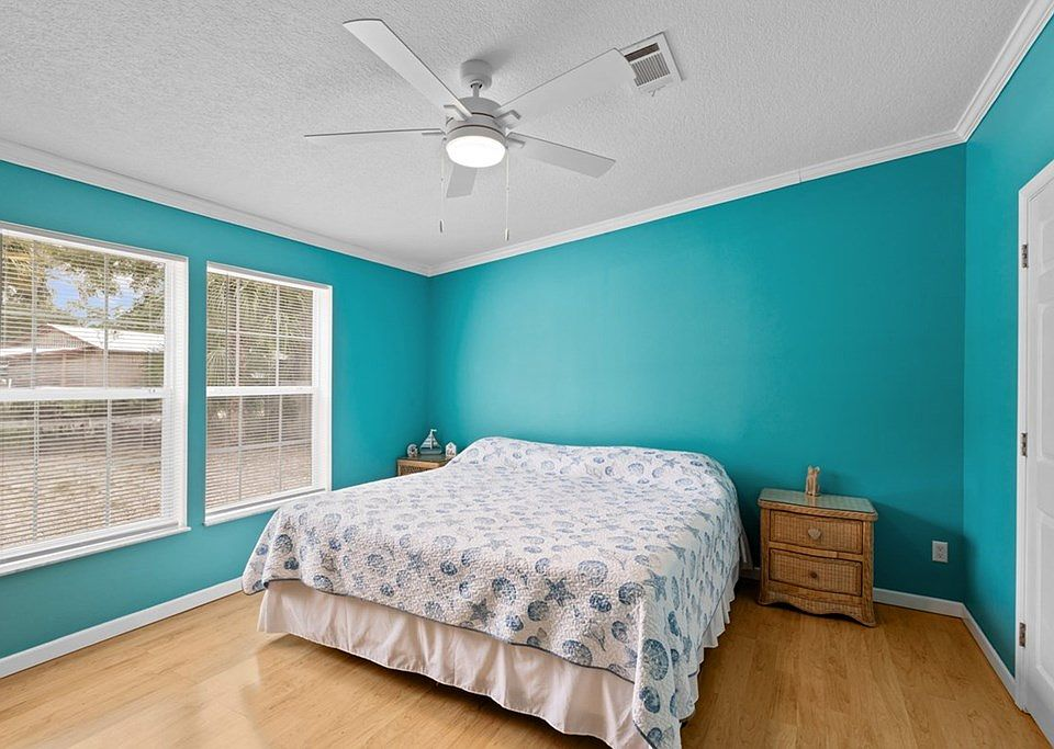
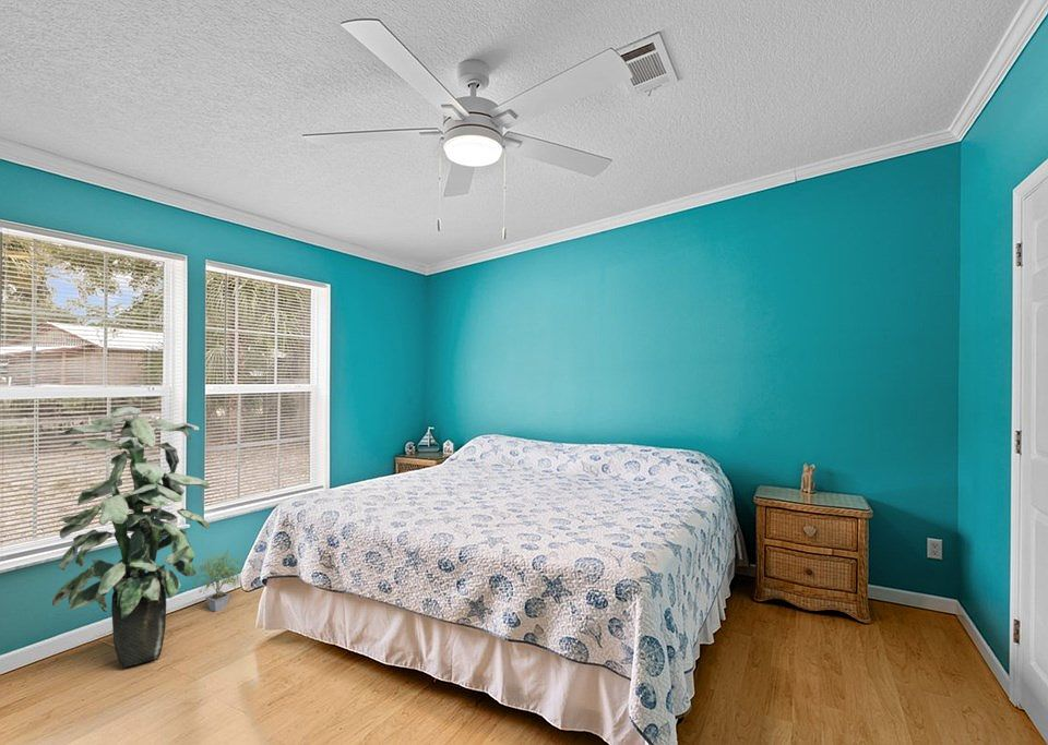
+ indoor plant (132, 530)
+ potted plant (218, 577)
